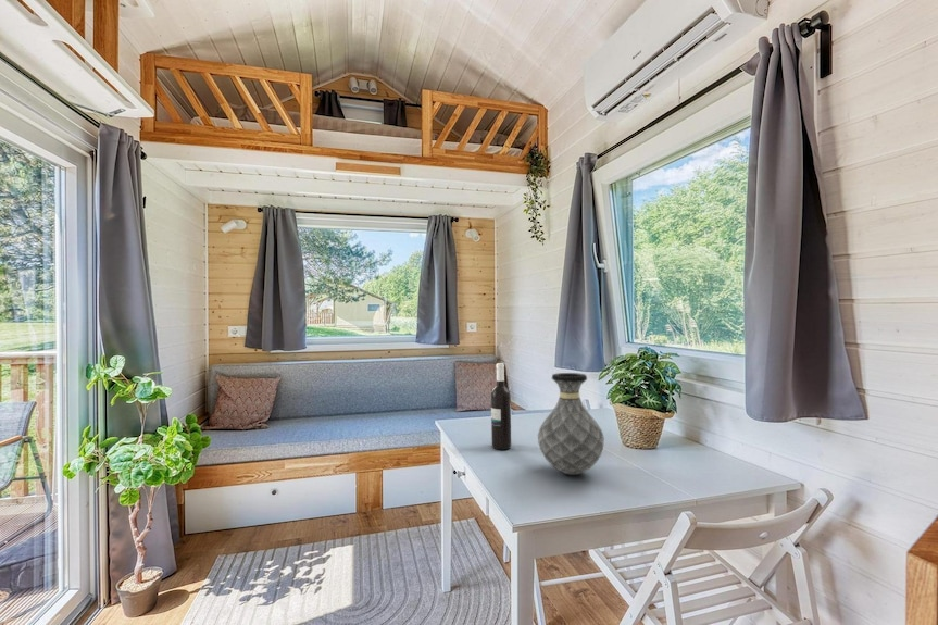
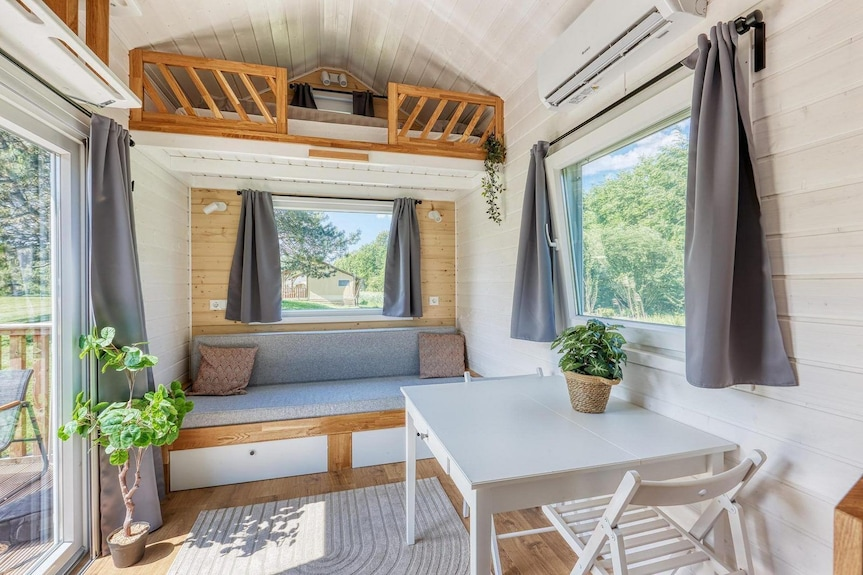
- vase (570, 424)
- wine bottle (500, 404)
